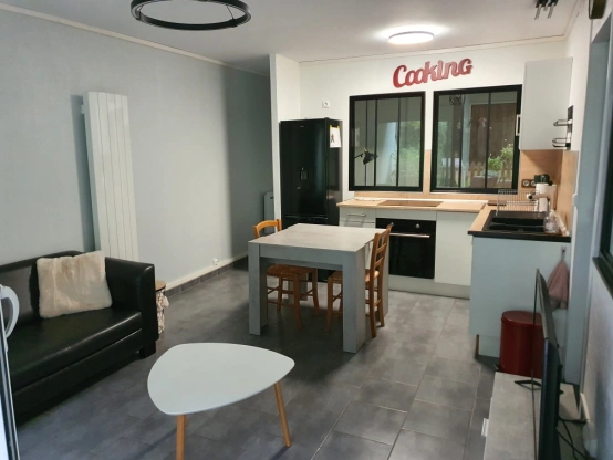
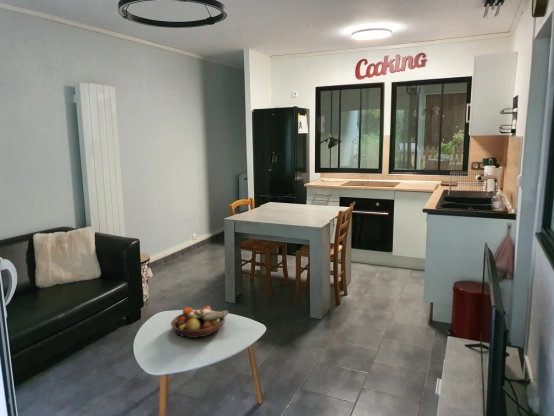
+ fruit bowl (199, 317)
